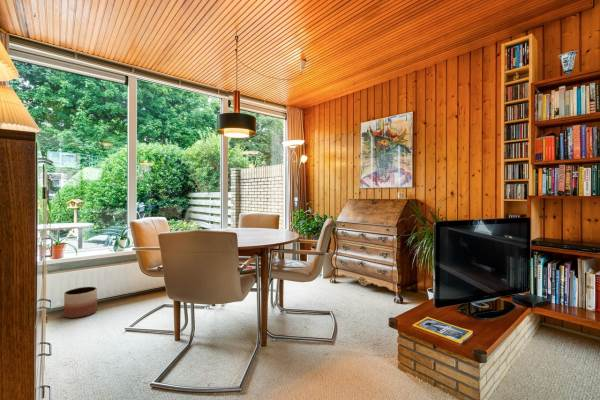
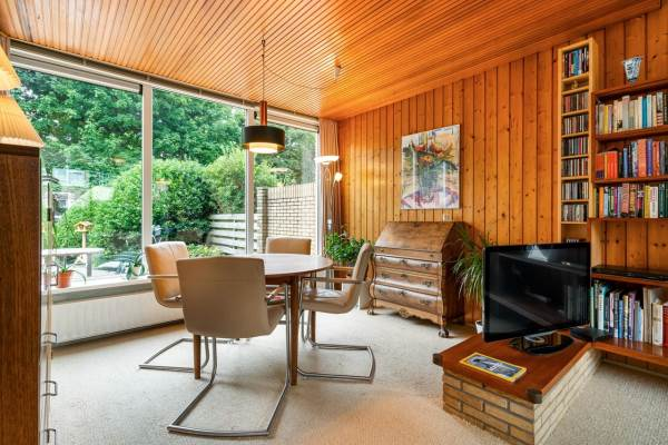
- planter (81, 302)
